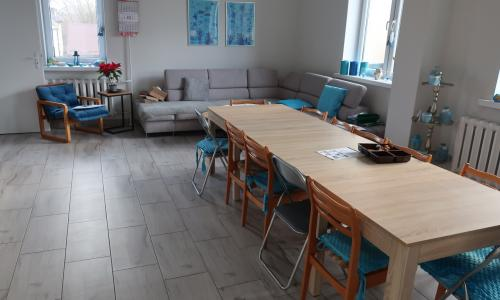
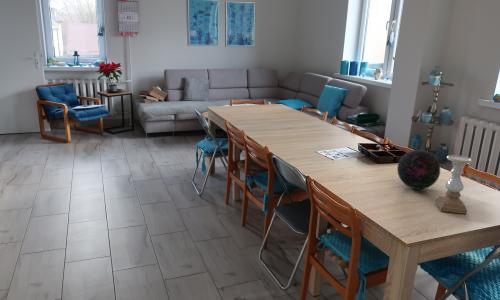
+ candle holder (455, 183)
+ decorative orb (418, 169)
